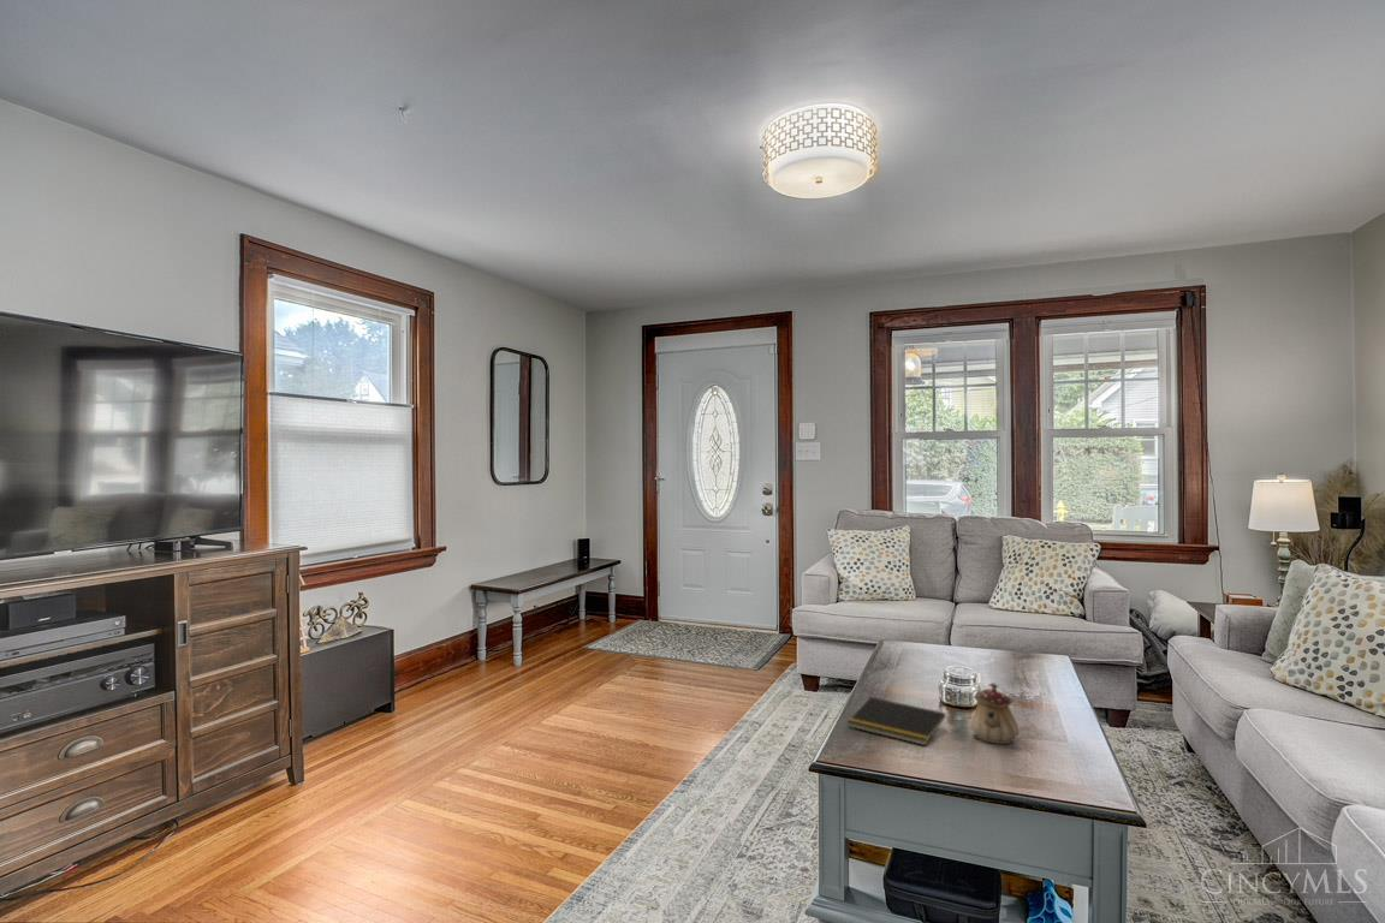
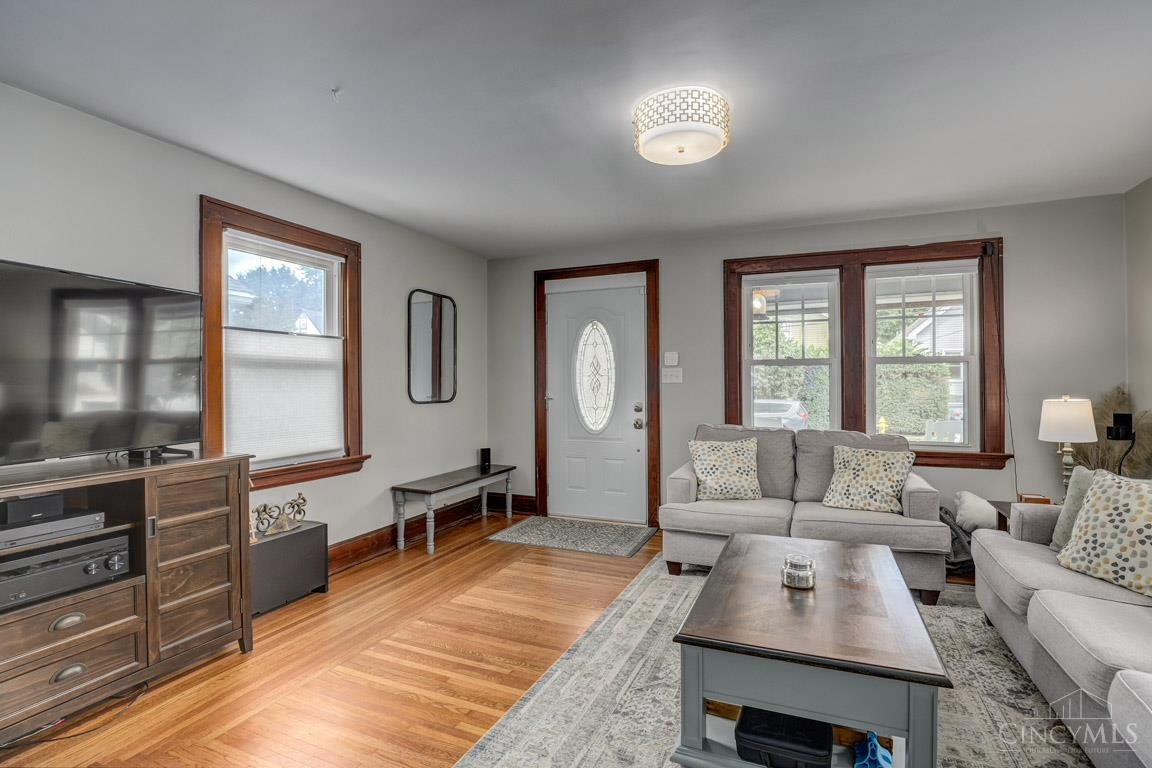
- teapot (994, 708)
- notepad (896, 719)
